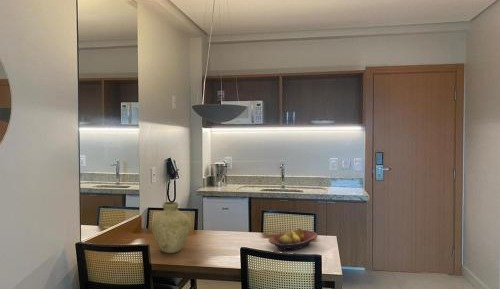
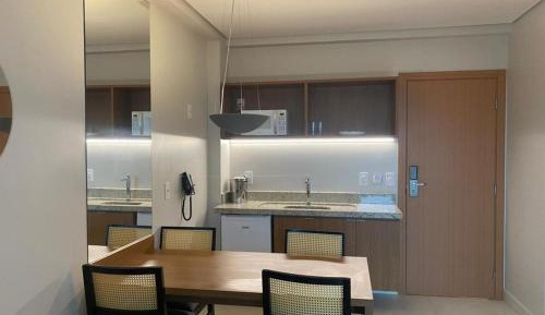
- vase (171, 226)
- fruit bowl (293, 237)
